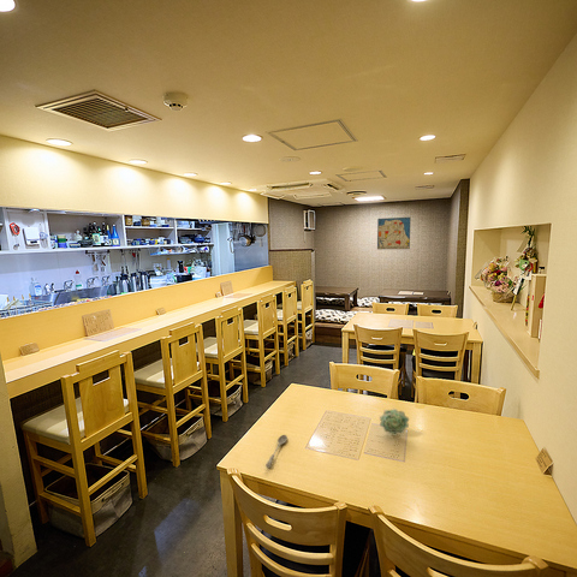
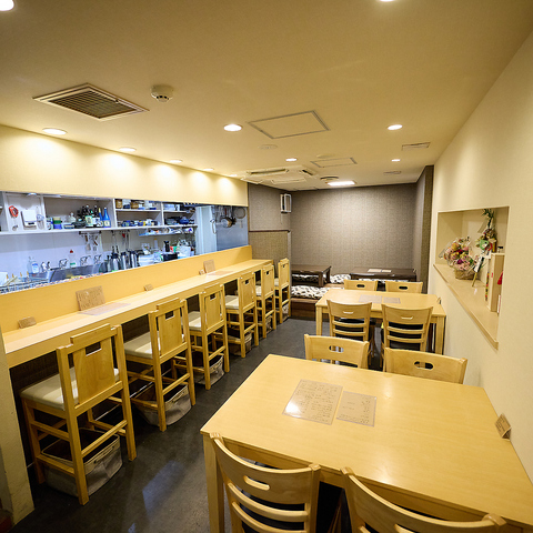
- wall art (393, 233)
- soupspoon (276, 448)
- succulent plant (393, 421)
